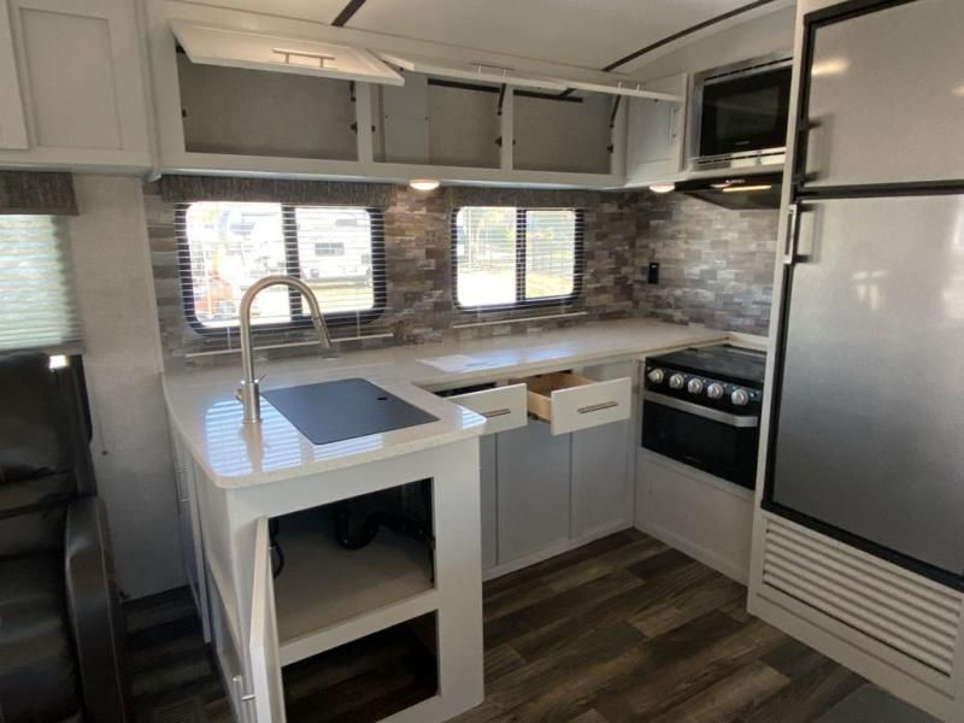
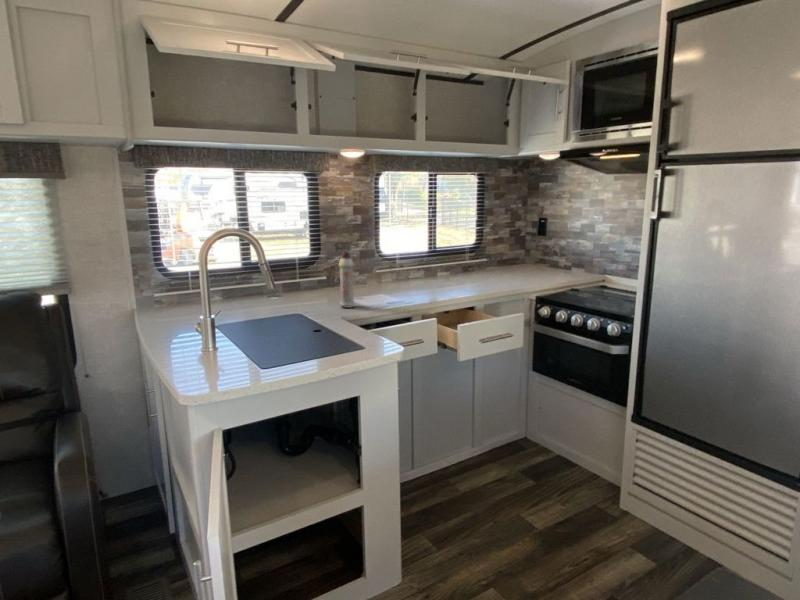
+ spray bottle (346, 279)
